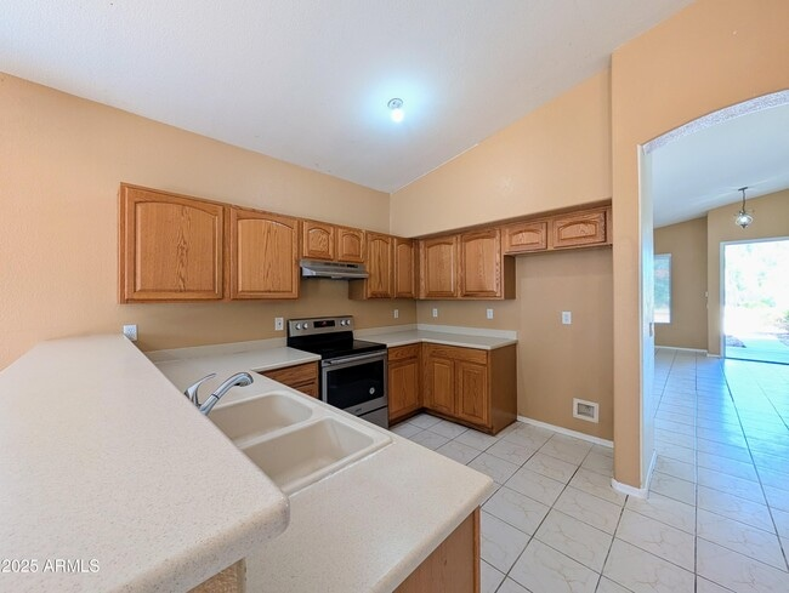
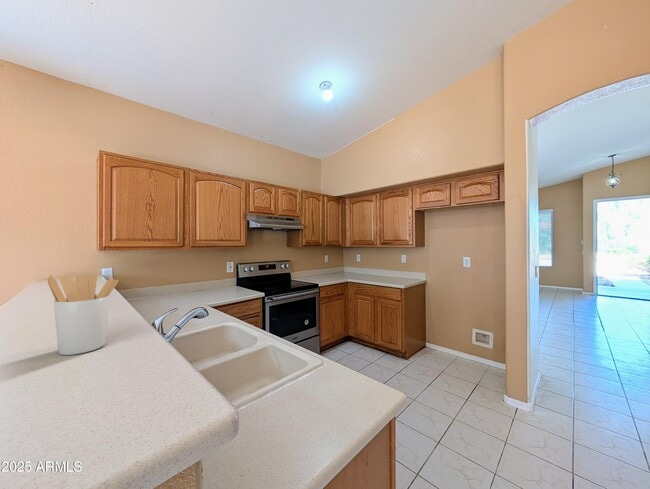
+ utensil holder (81, 308)
